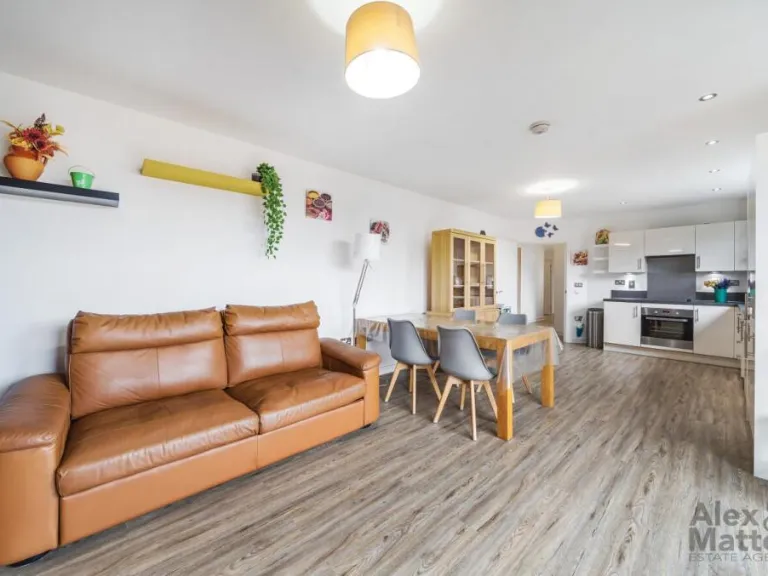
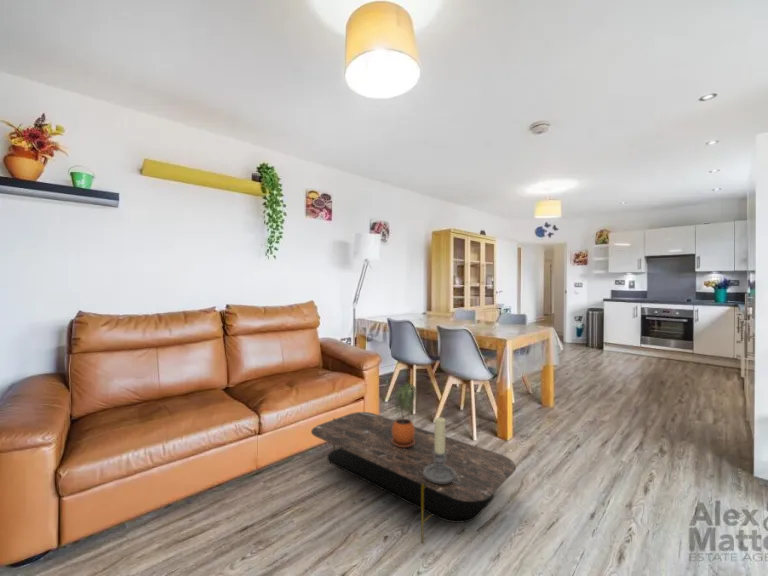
+ potted plant (405, 413)
+ coffee table (401, 466)
+ candle holder (442, 448)
